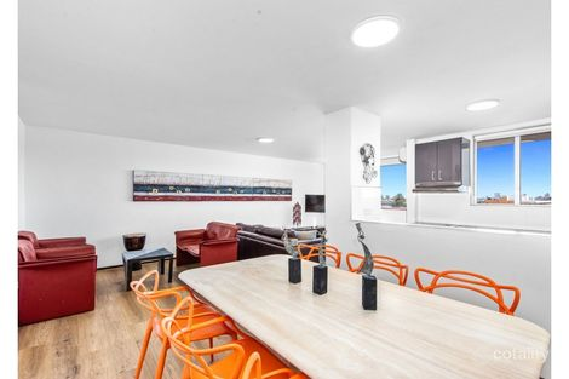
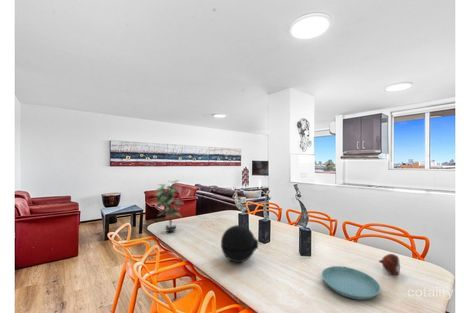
+ decorative orb (239, 243)
+ potted plant (168, 205)
+ saucer (349, 282)
+ teapot (388, 262)
